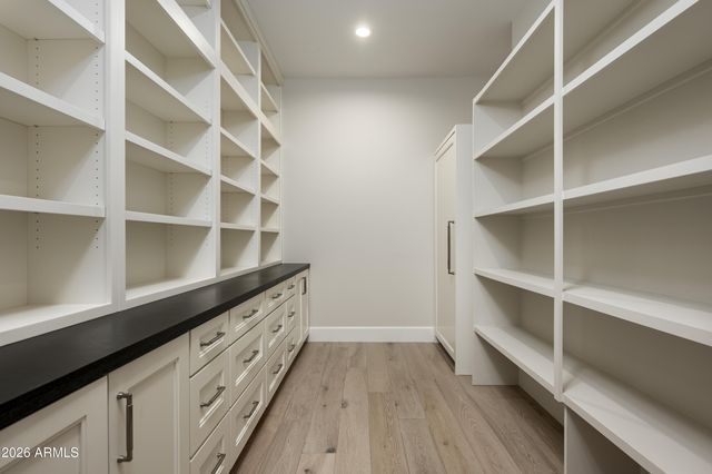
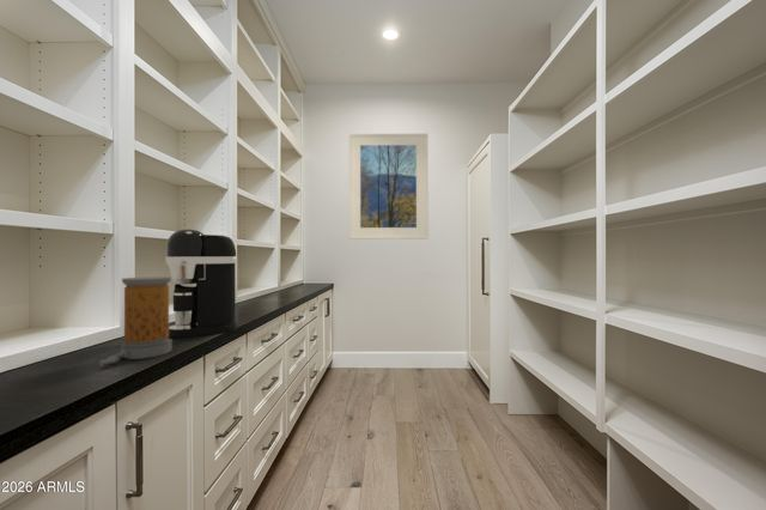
+ coffee maker (202, 280)
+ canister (133, 317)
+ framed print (388, 186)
